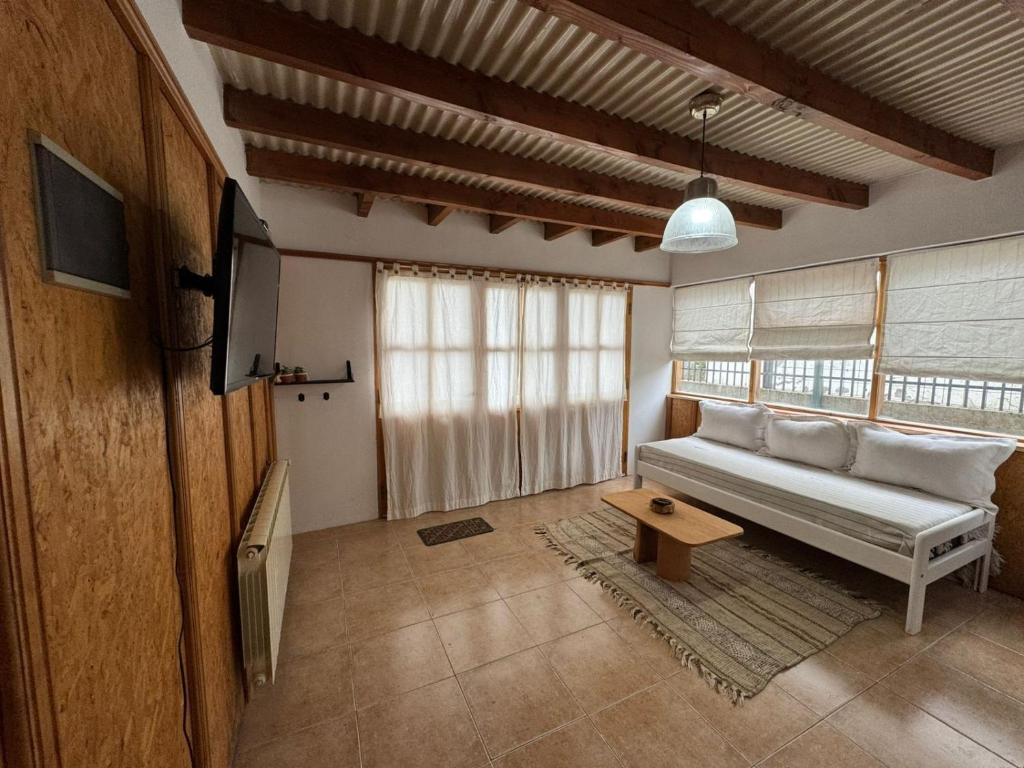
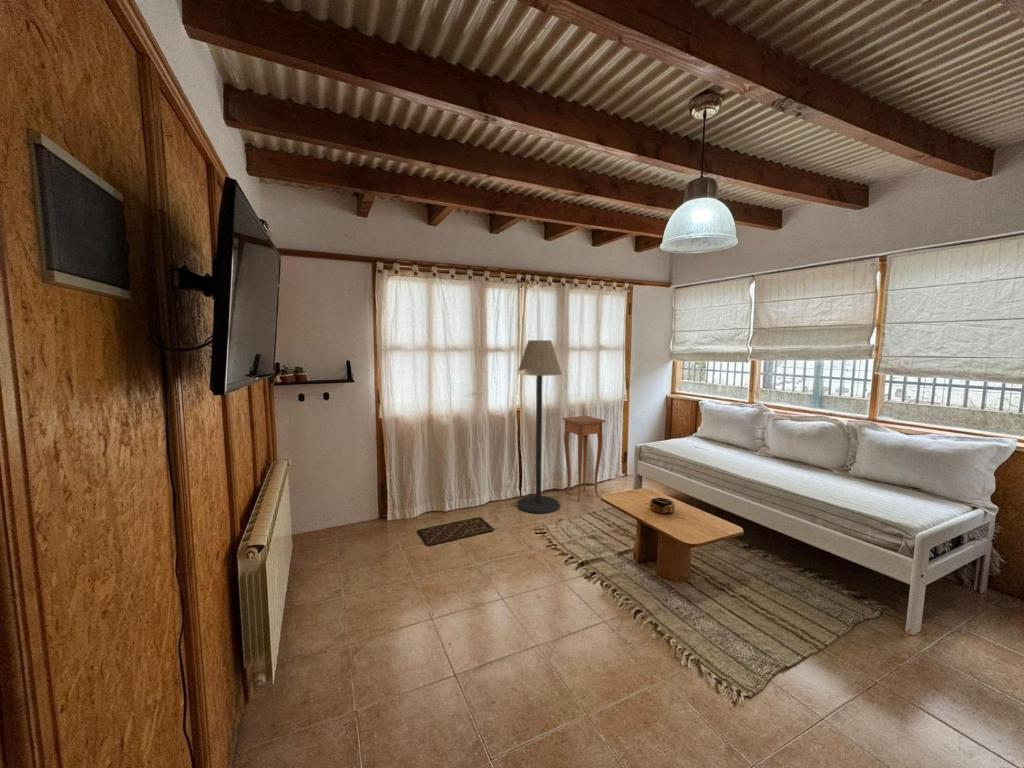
+ floor lamp (538, 424)
+ side table (583, 457)
